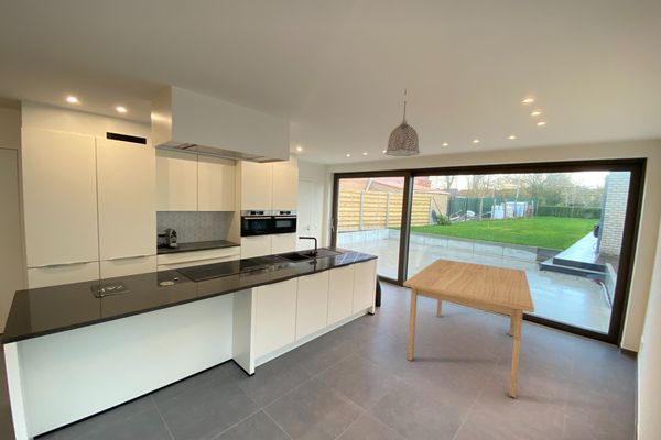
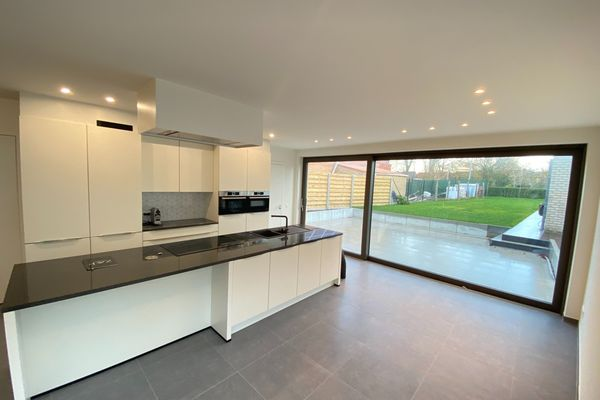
- pendant lamp (403, 121)
- table (469, 306)
